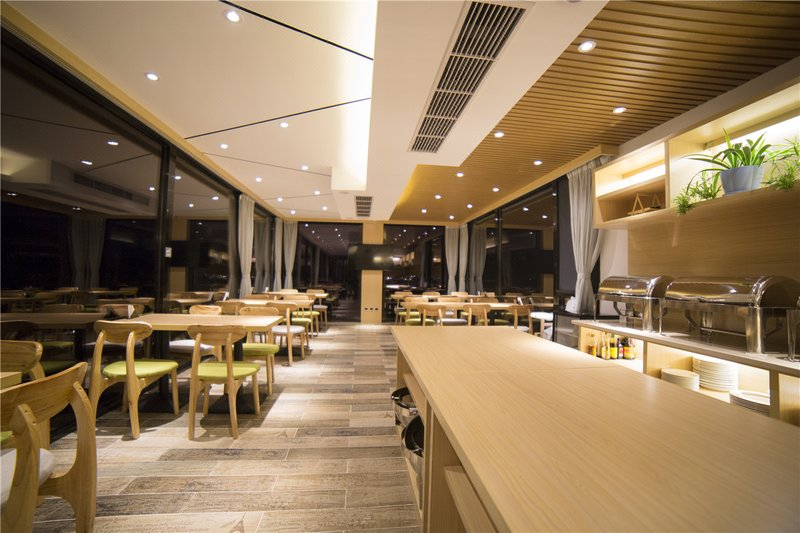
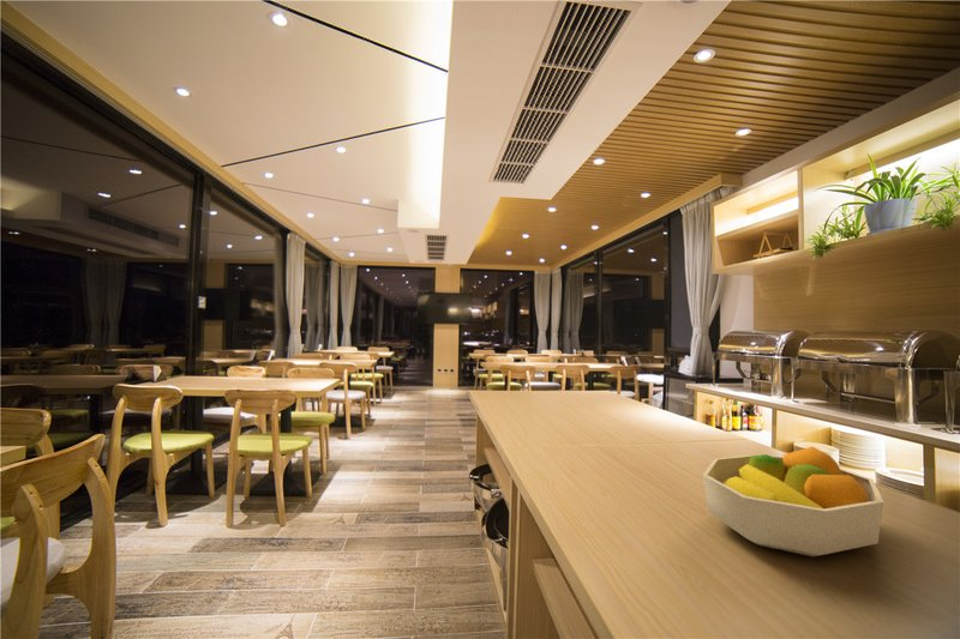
+ fruit bowl (786, 490)
